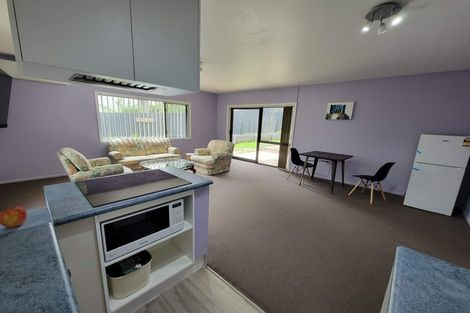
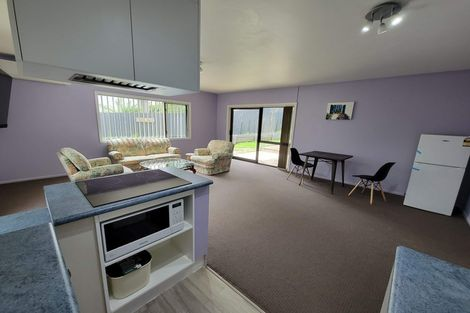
- apple (12, 217)
